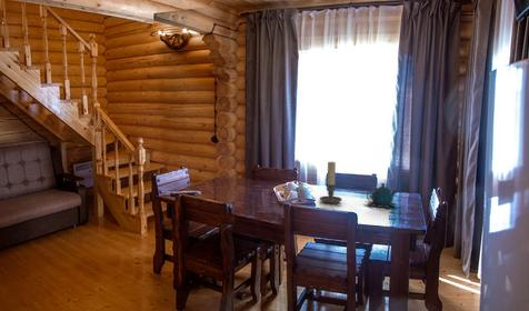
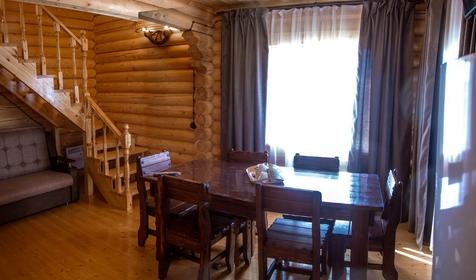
- teapot (380, 193)
- candle holder (331, 181)
